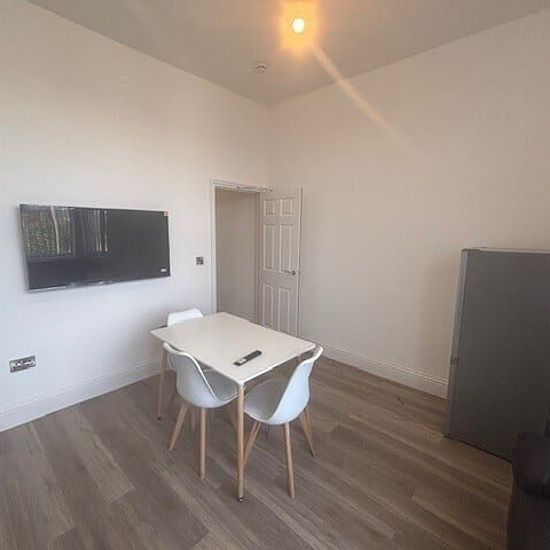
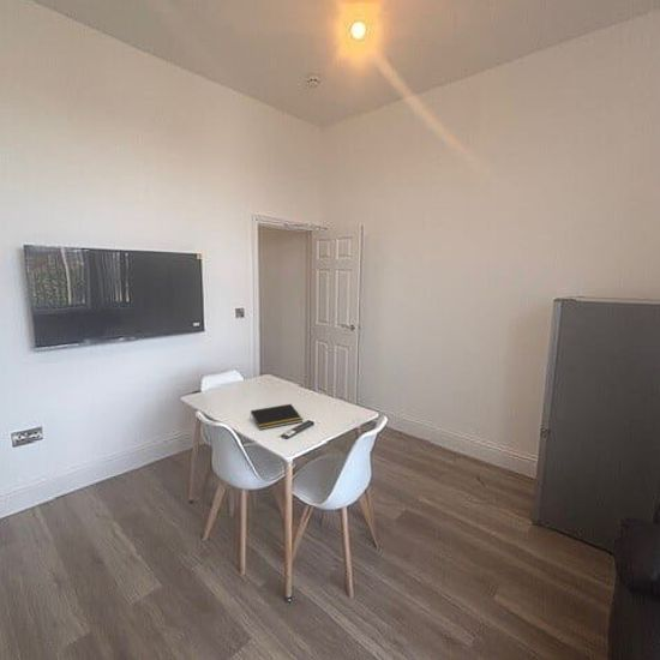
+ notepad (276, 415)
